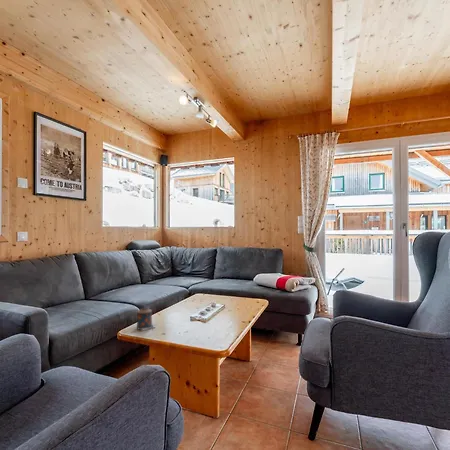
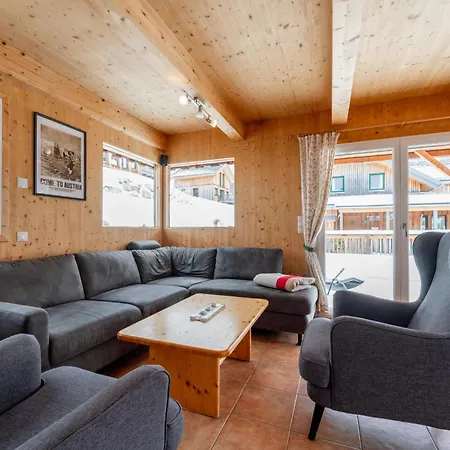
- candle (146, 318)
